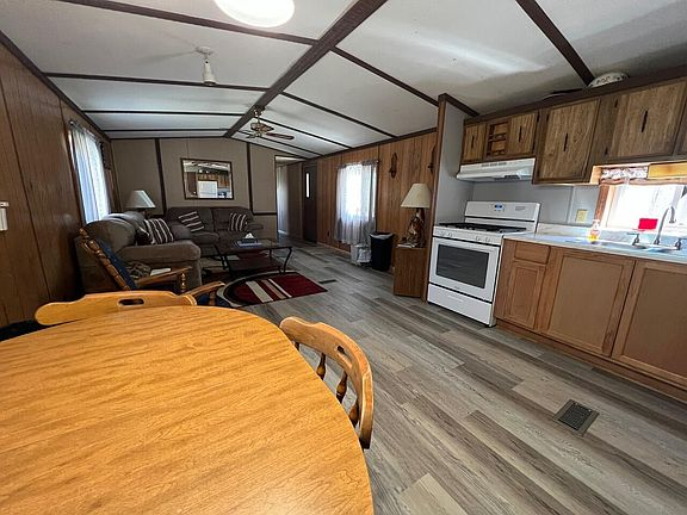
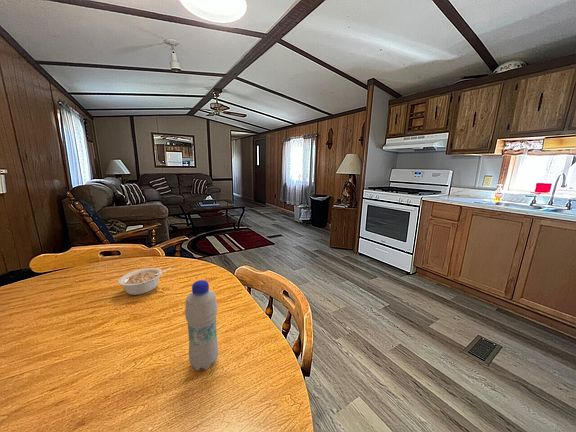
+ bottle (202, 323)
+ legume (143, 280)
